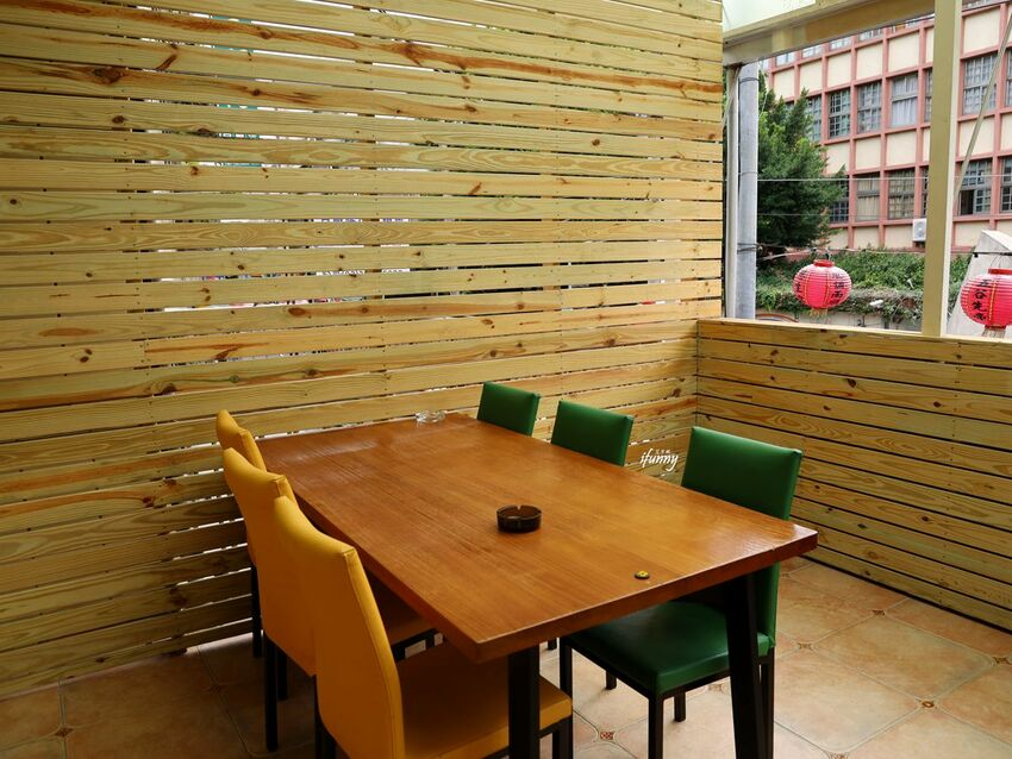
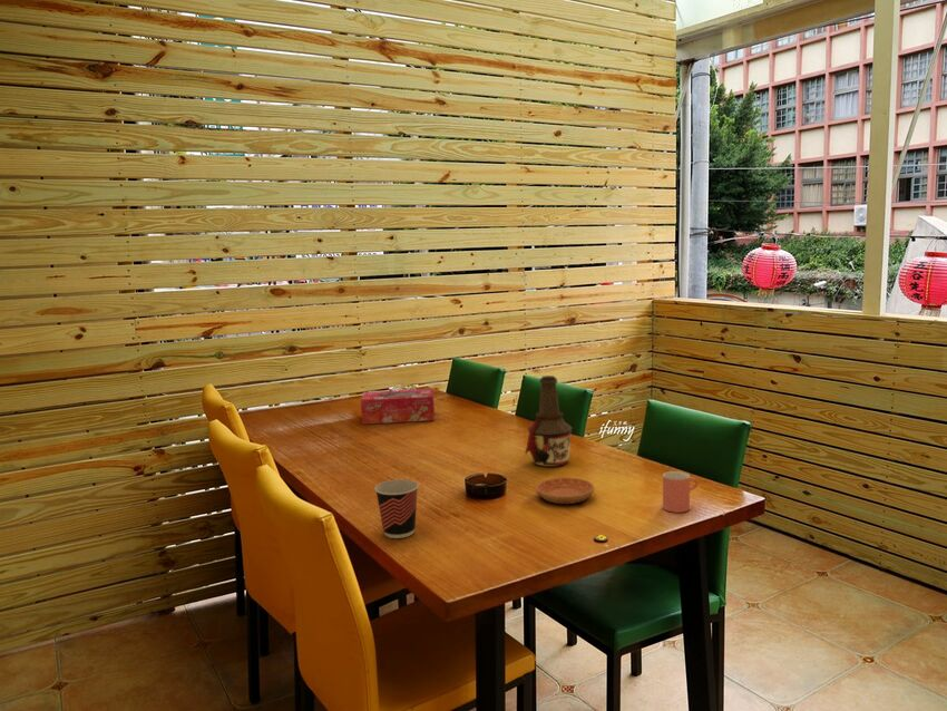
+ saucer (565, 490)
+ bottle (547, 420)
+ cup (398, 509)
+ tissue box (398, 406)
+ cup (681, 490)
